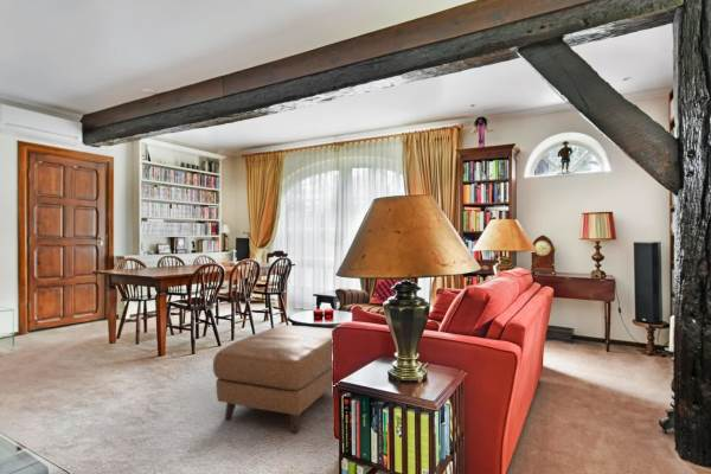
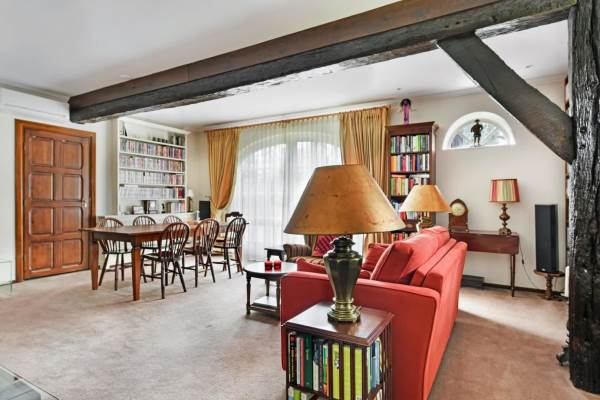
- ottoman (290, 367)
